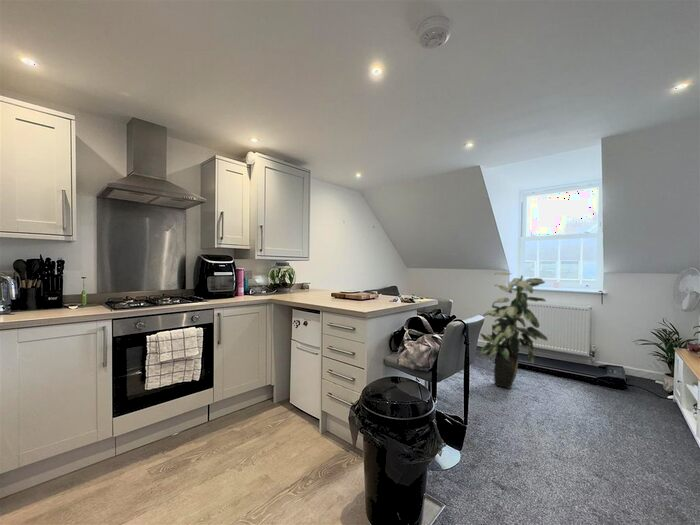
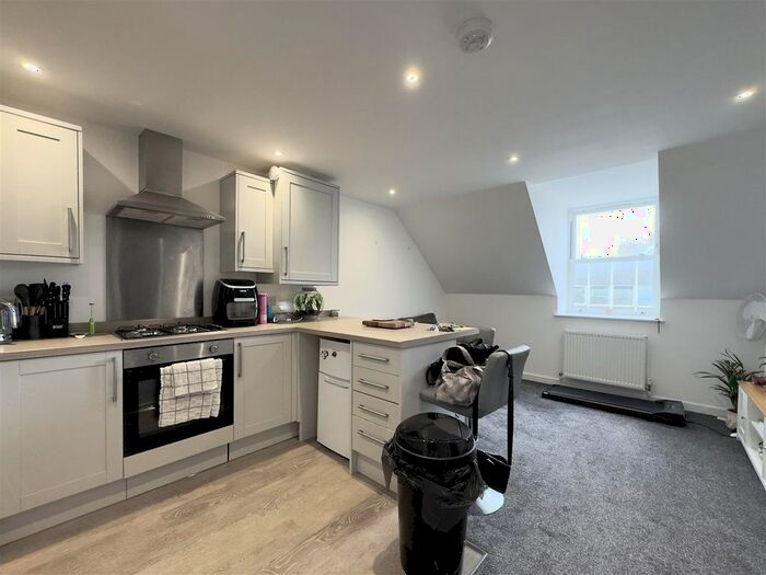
- indoor plant (510, 328)
